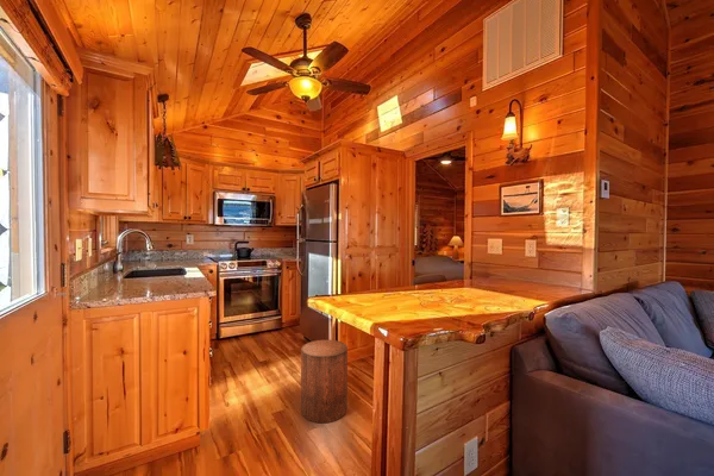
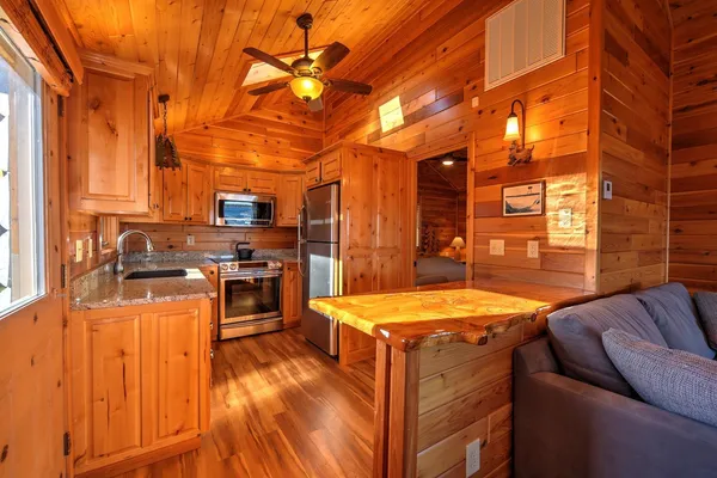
- stool (324, 377)
